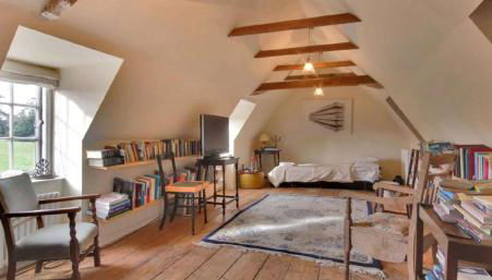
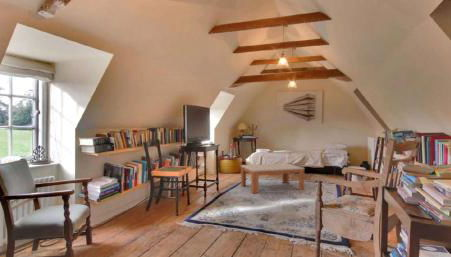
+ coffee table (271, 173)
